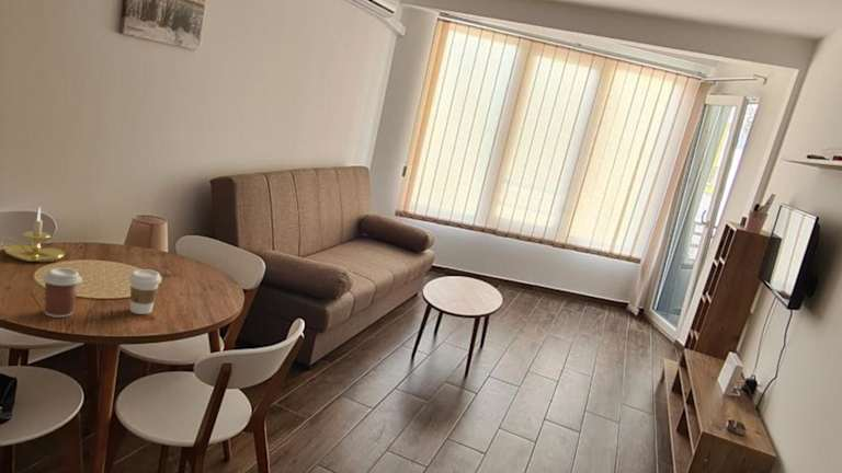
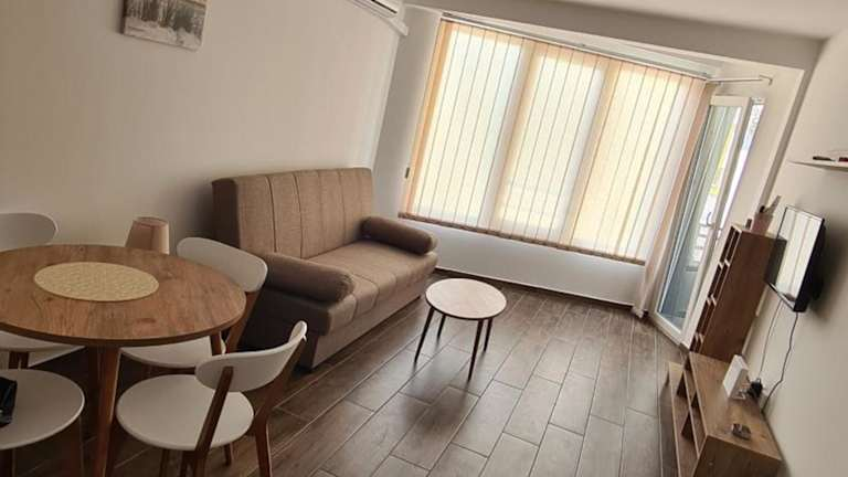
- coffee cup (144, 291)
- coffee cup (60, 292)
- candle holder (32, 231)
